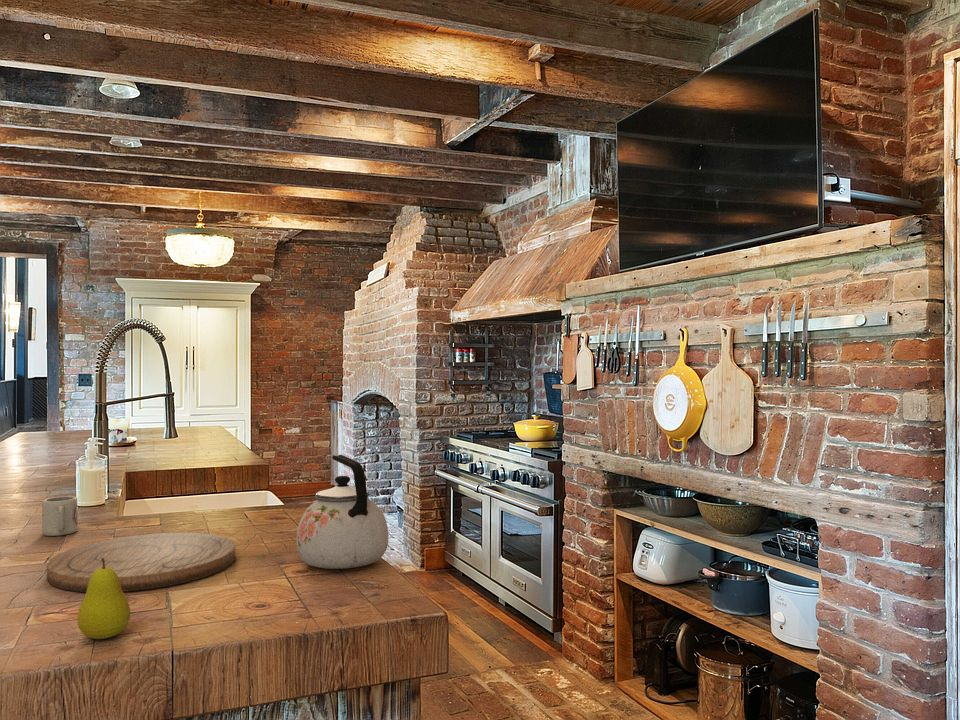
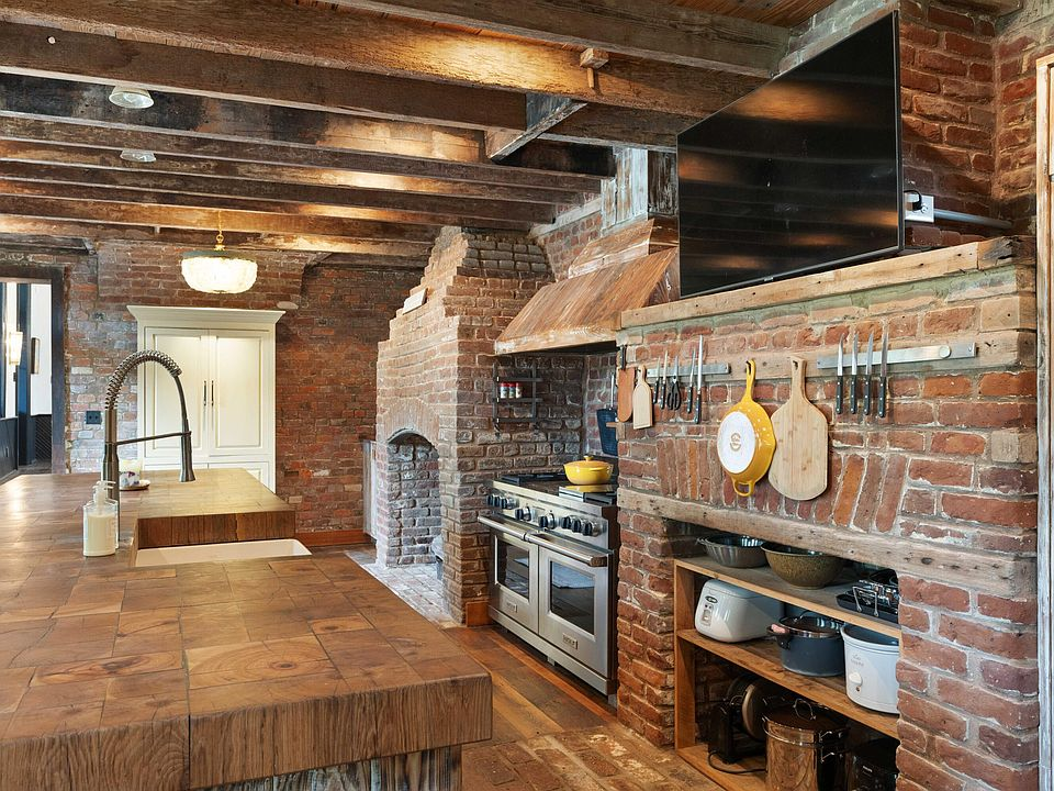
- kettle (342, 508)
- cup (60, 516)
- cutting board (145, 559)
- fruit (104, 596)
